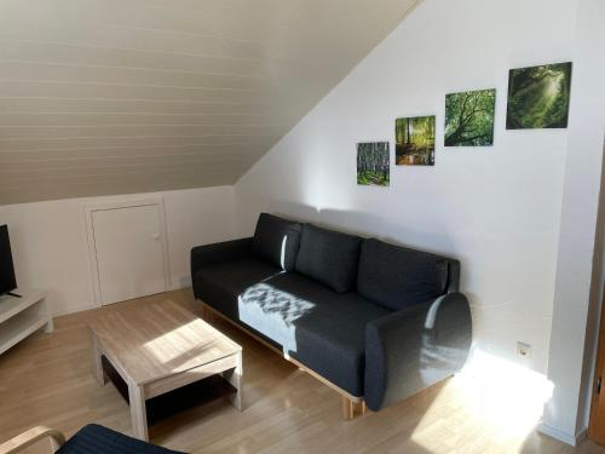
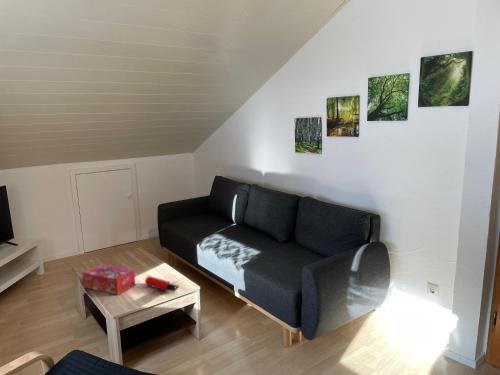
+ water bottle (161, 284)
+ tissue box (108, 278)
